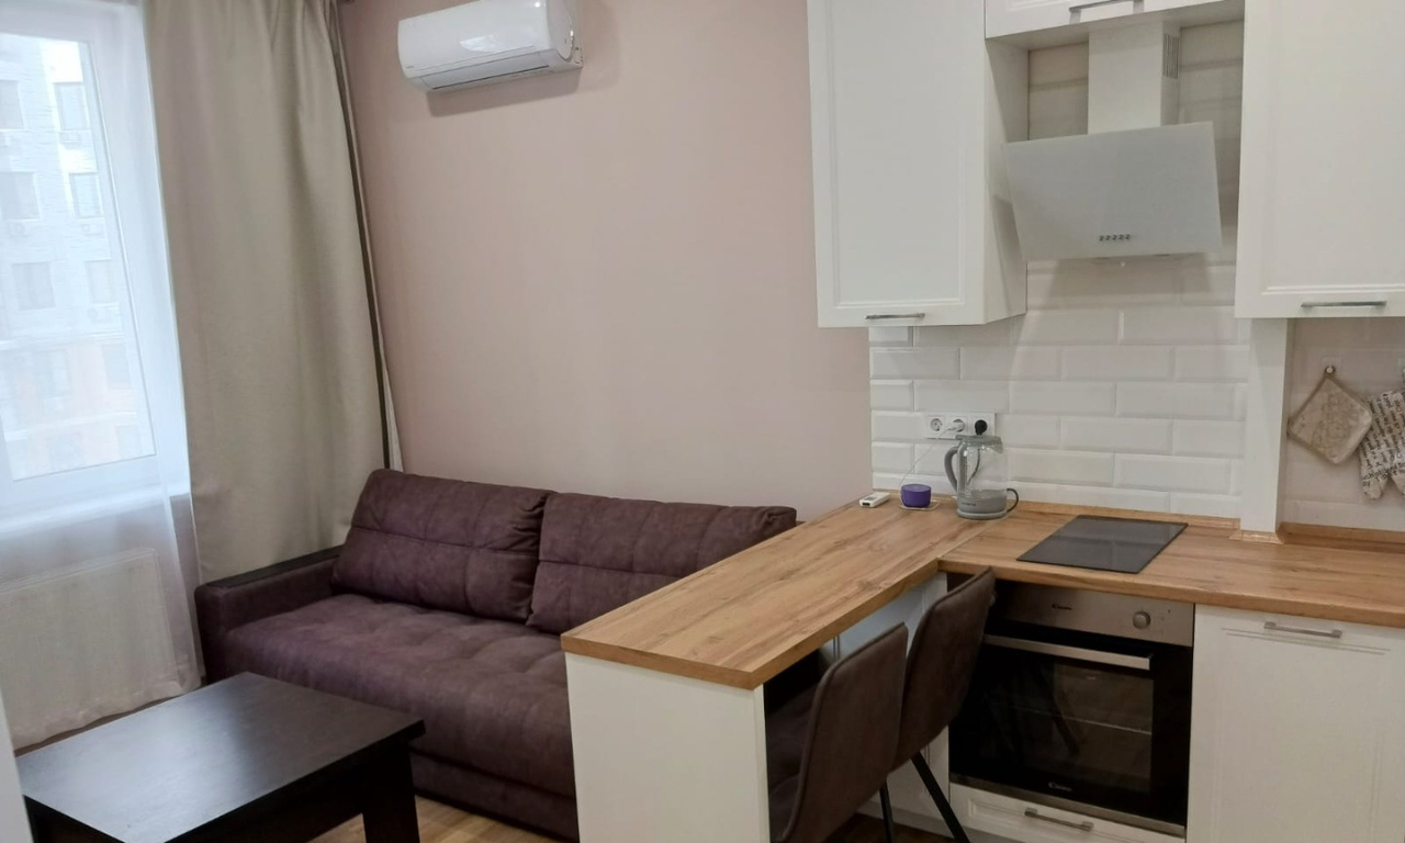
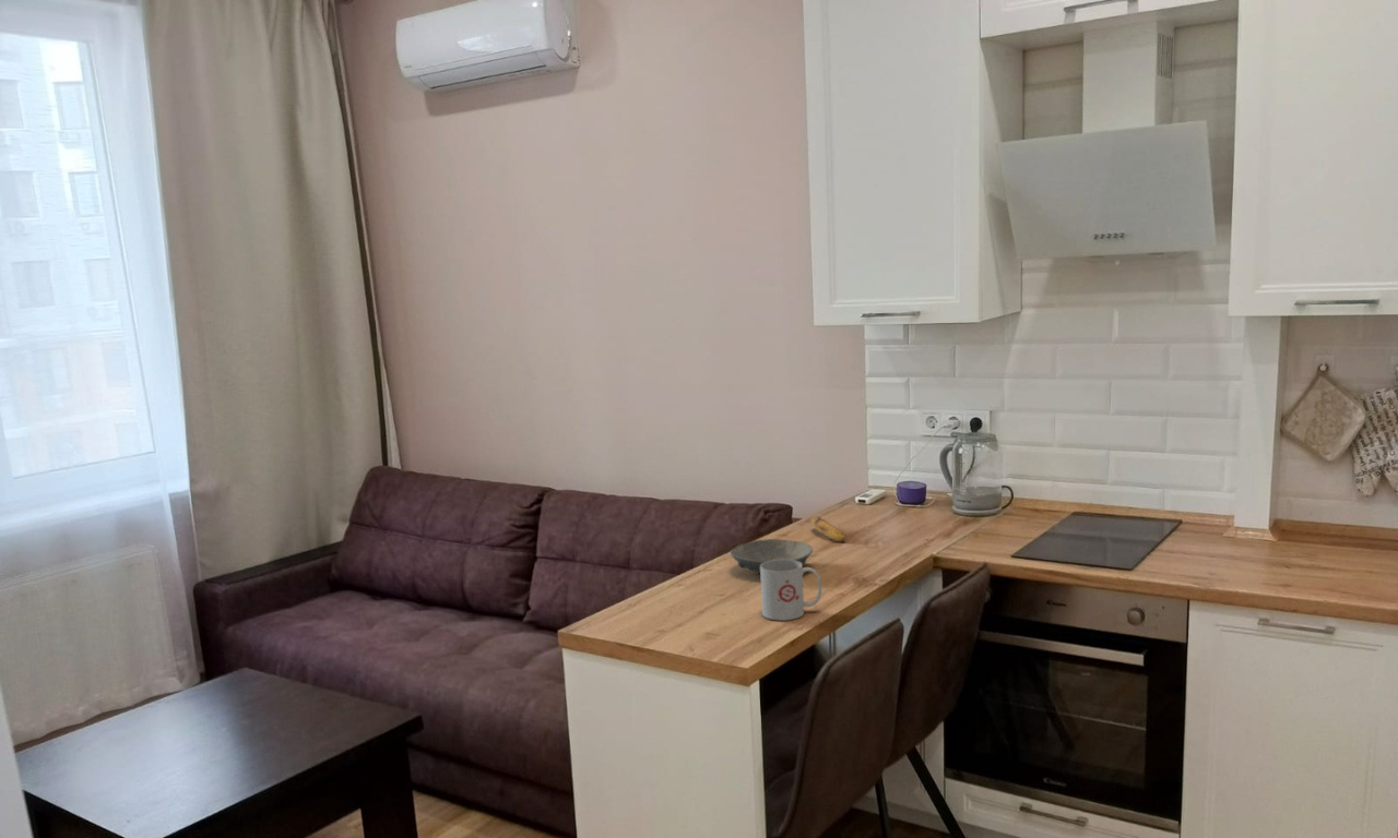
+ banana (827, 527)
+ mug (791, 588)
+ bowl (772, 559)
